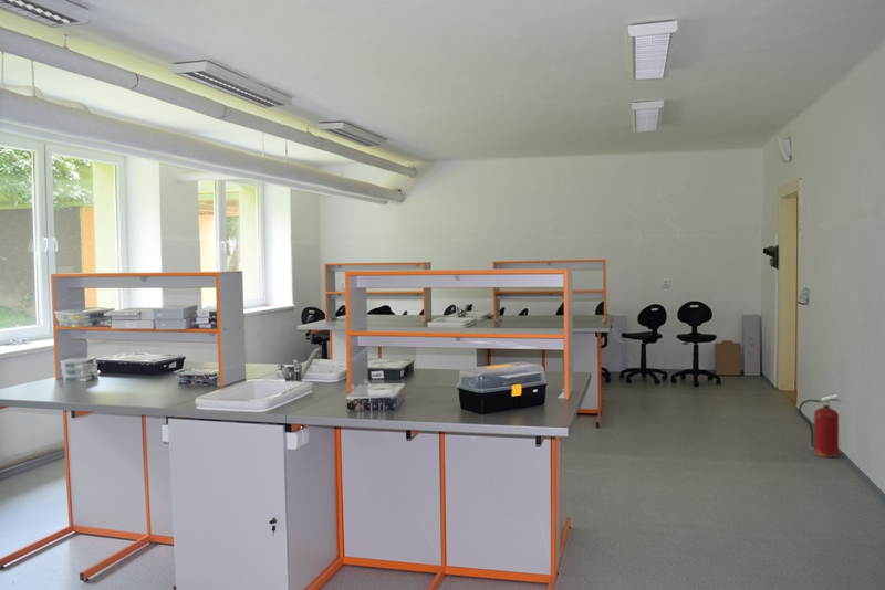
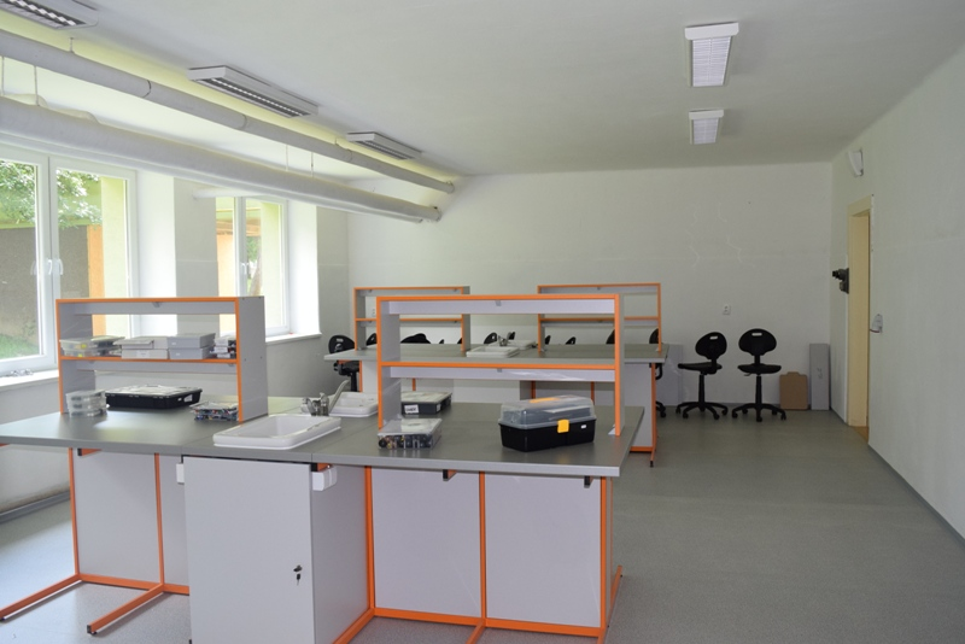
- fire extinguisher (820, 424)
